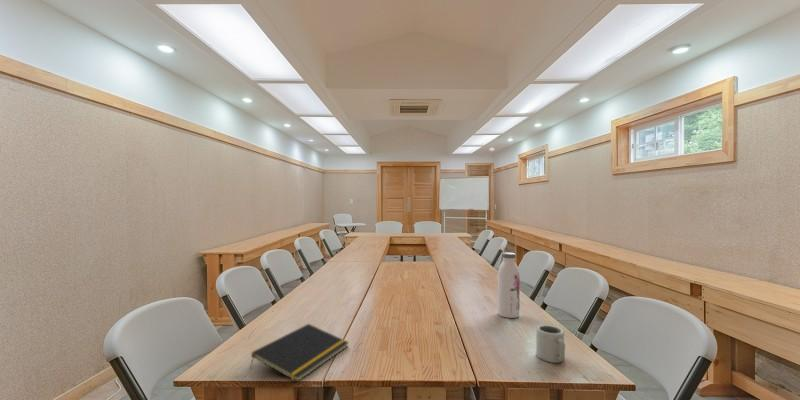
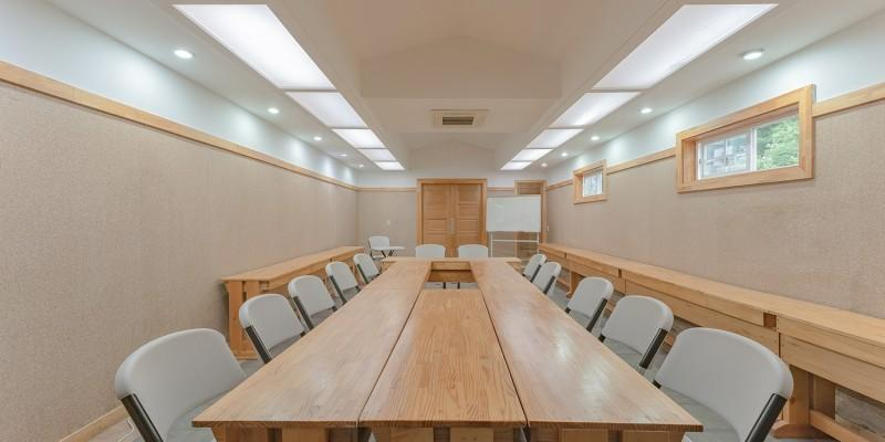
- water bottle (508, 283)
- cup (552, 345)
- notepad (303, 348)
